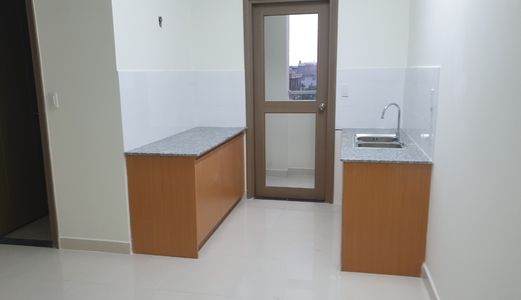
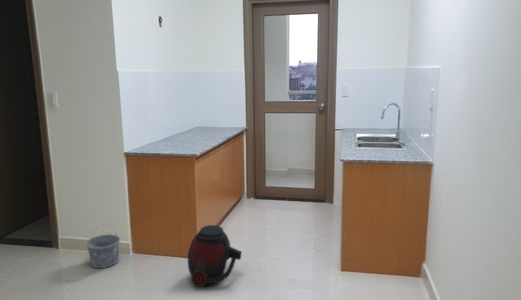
+ bucket (103, 243)
+ helmet (214, 253)
